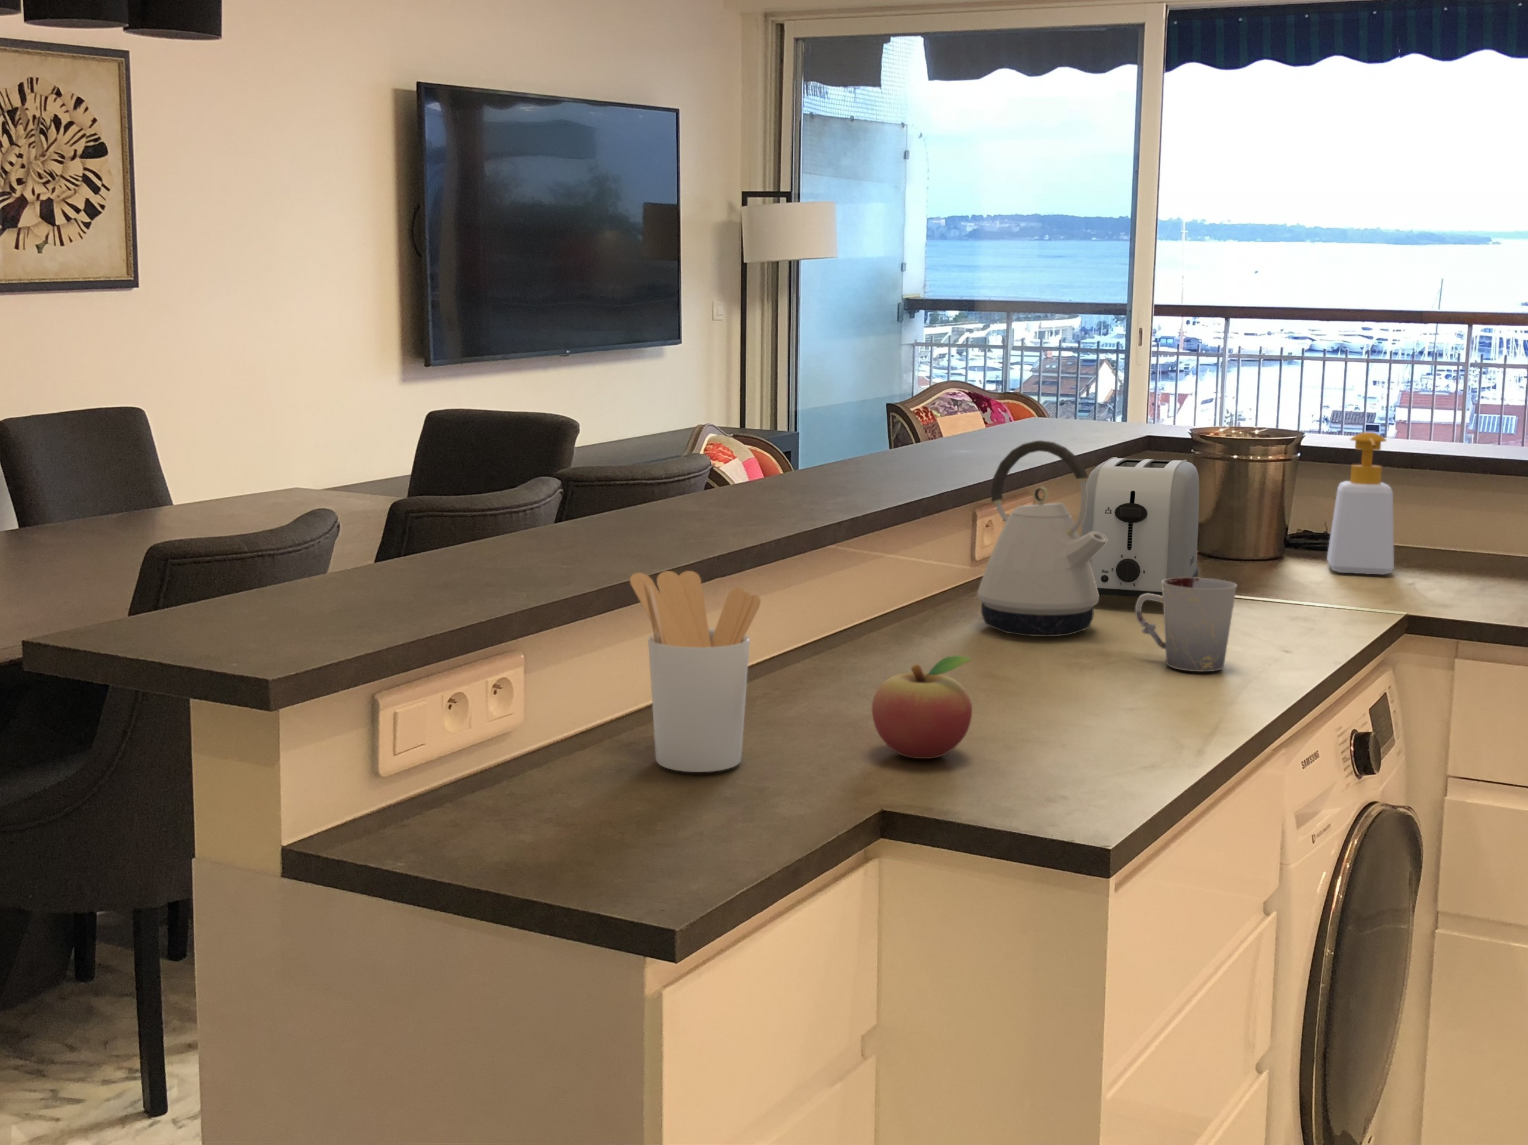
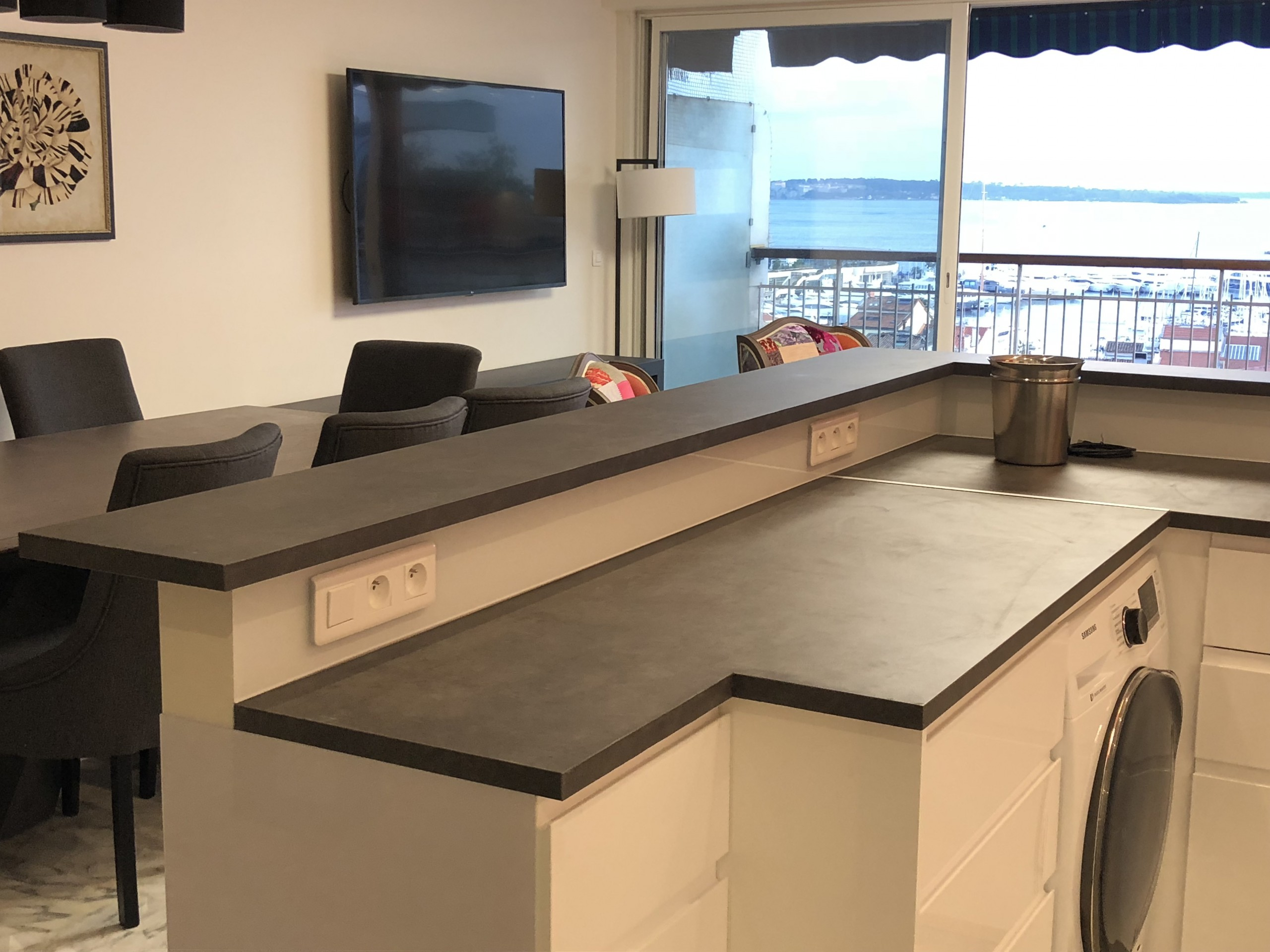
- toaster (1141, 527)
- utensil holder (687, 664)
- soap bottle (1366, 503)
- fruit (922, 704)
- cup (1183, 623)
- kettle (1043, 535)
